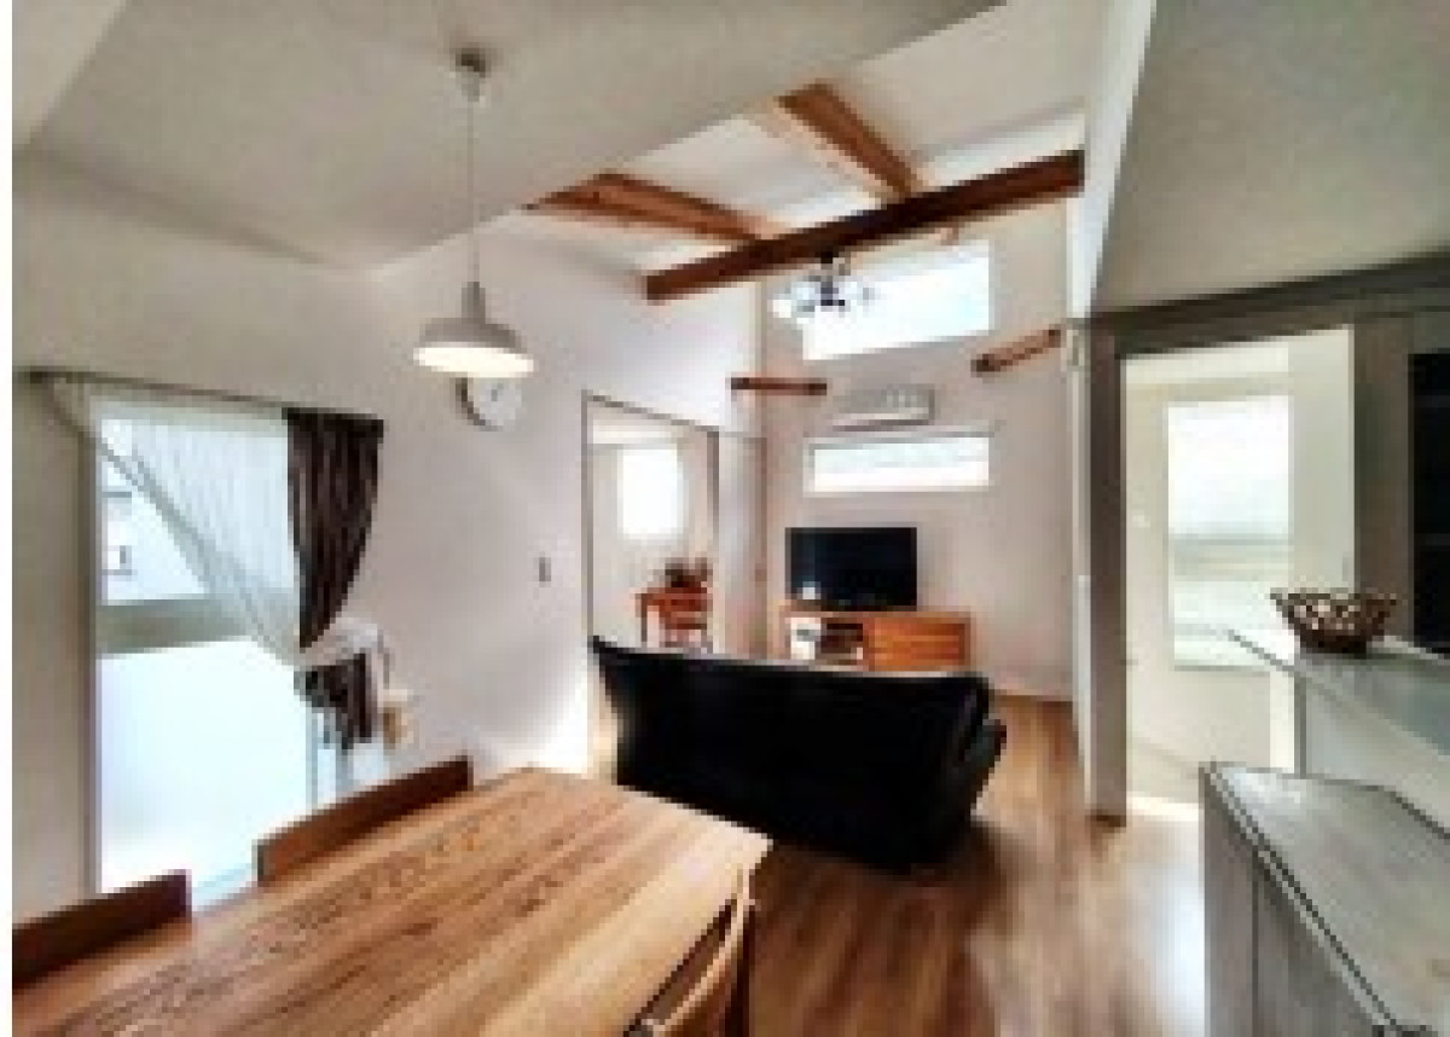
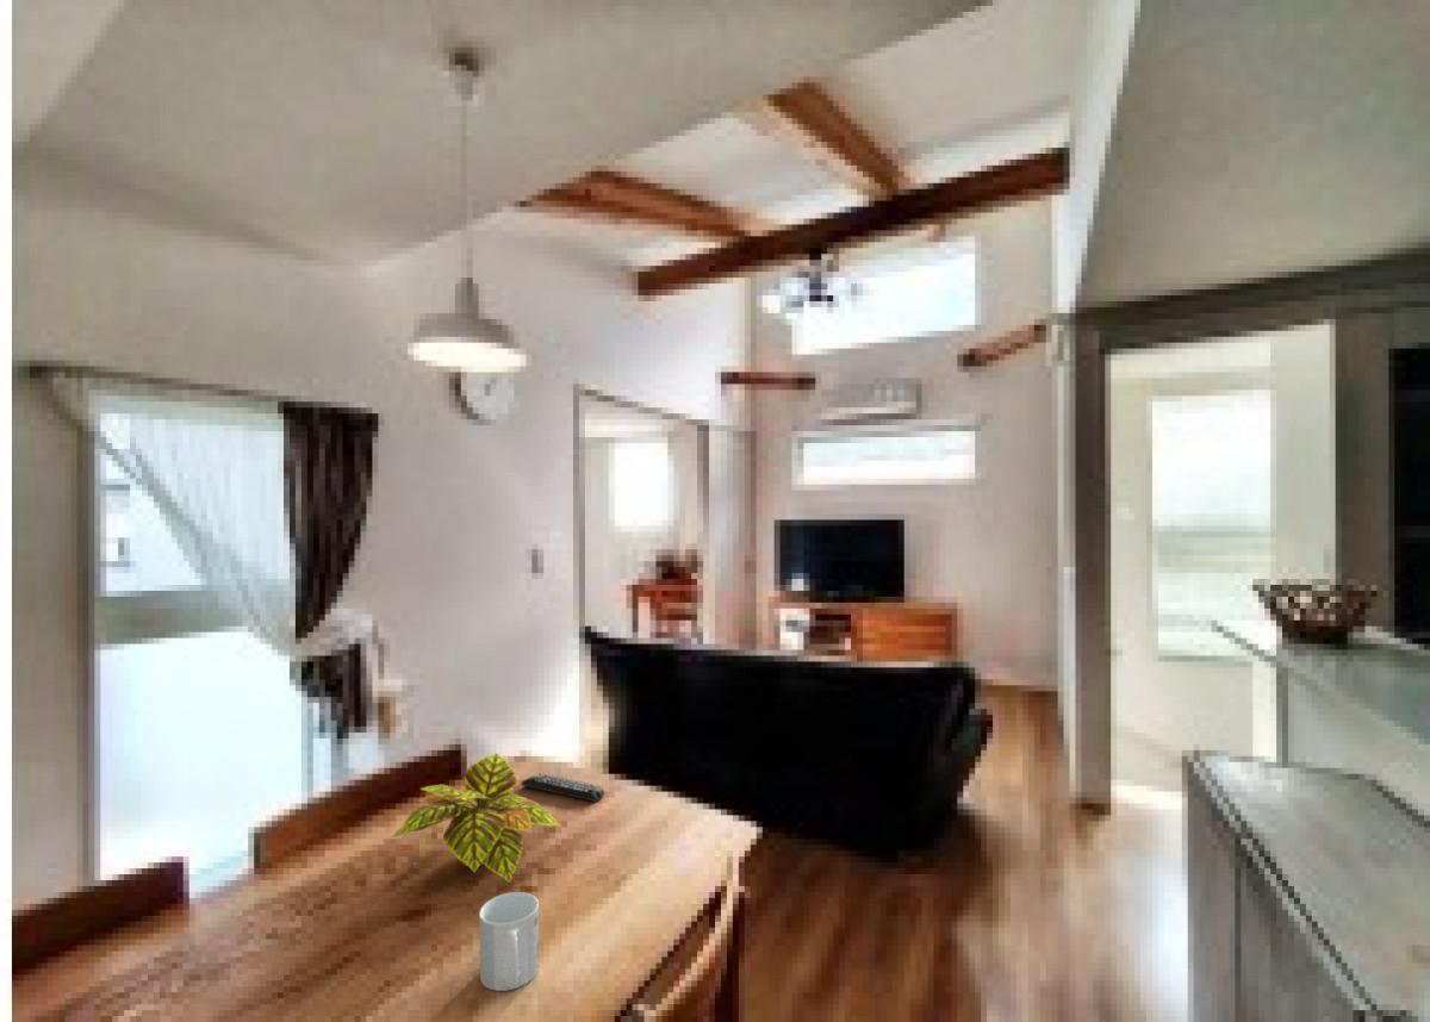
+ plant (481, 818)
+ mug (510, 947)
+ remote control (561, 786)
